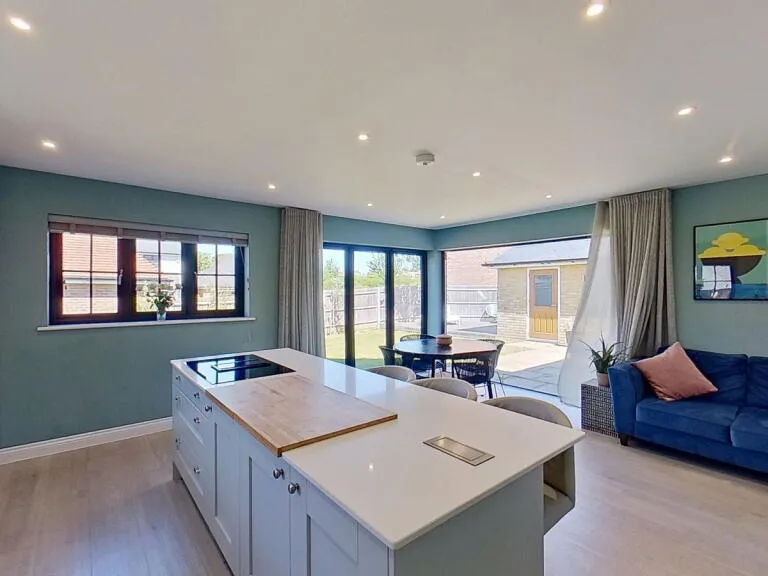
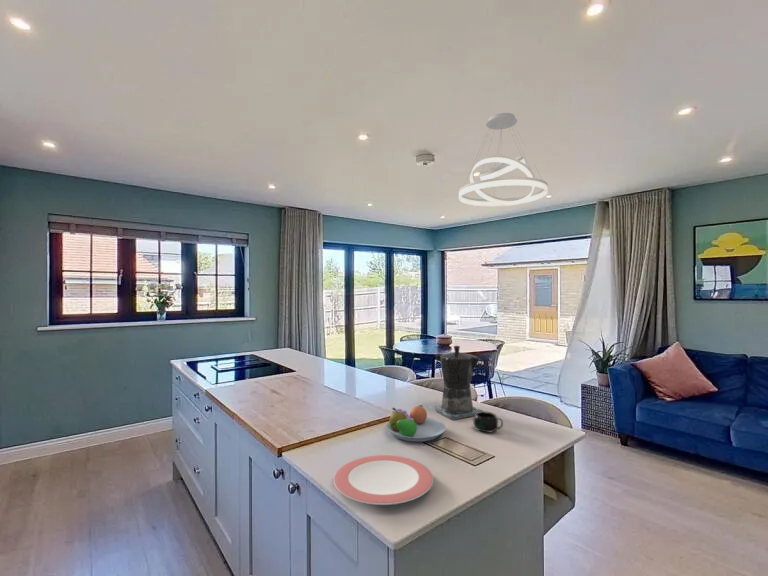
+ plate (383, 479)
+ fruit bowl (413, 420)
+ coffee maker (456, 378)
+ pendant light (501, 159)
+ mug (488, 422)
